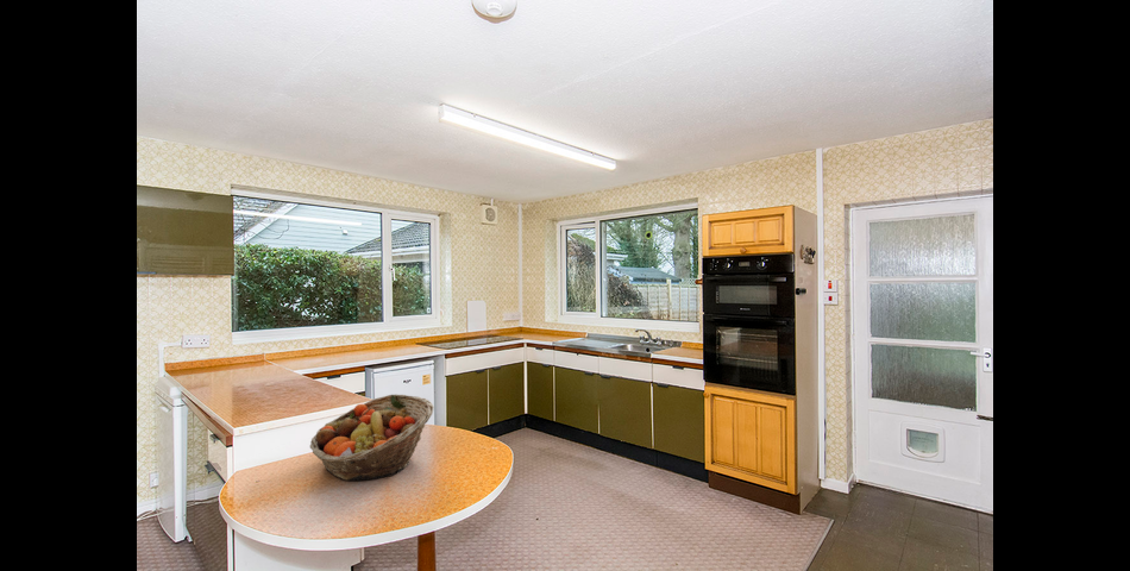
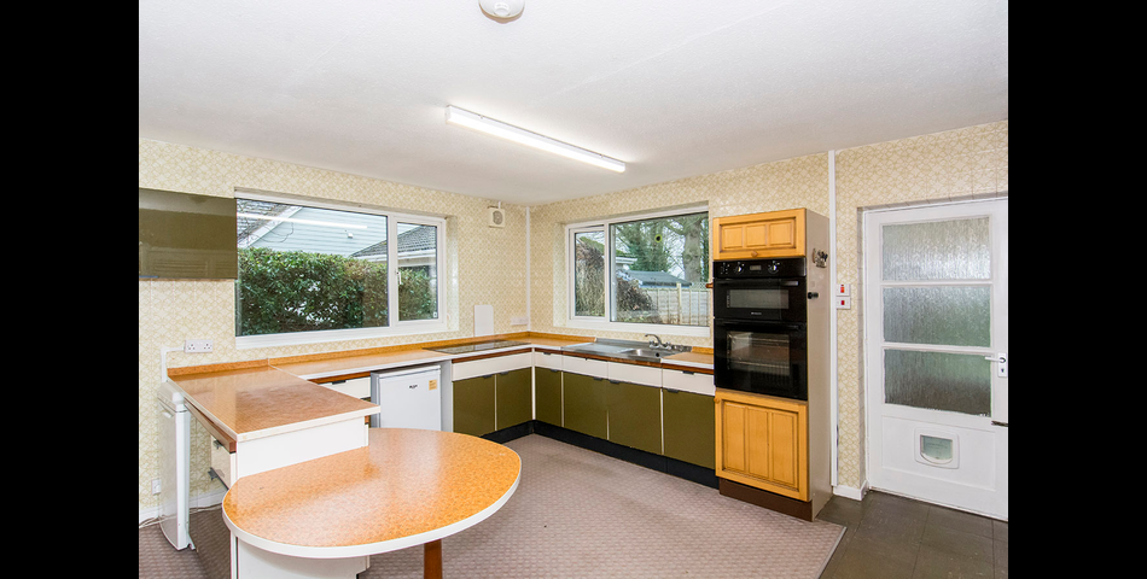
- fruit basket (373, 433)
